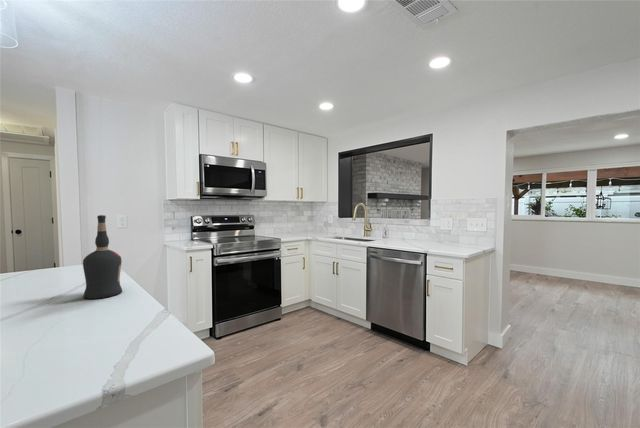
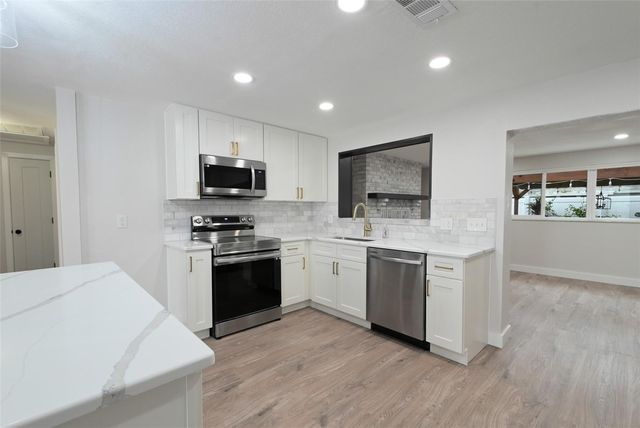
- liquor bottle (102, 254)
